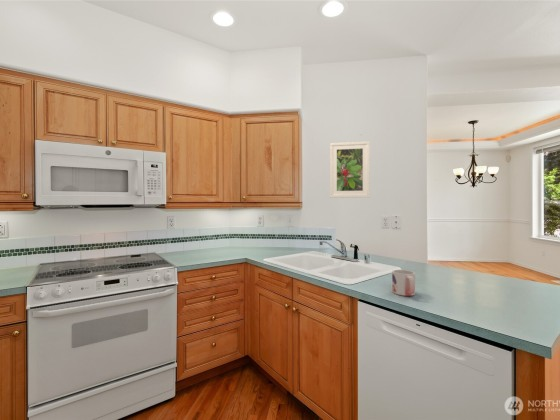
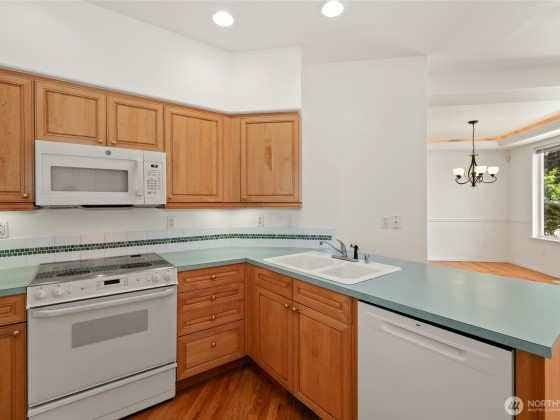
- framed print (349, 170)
- mug (405, 283)
